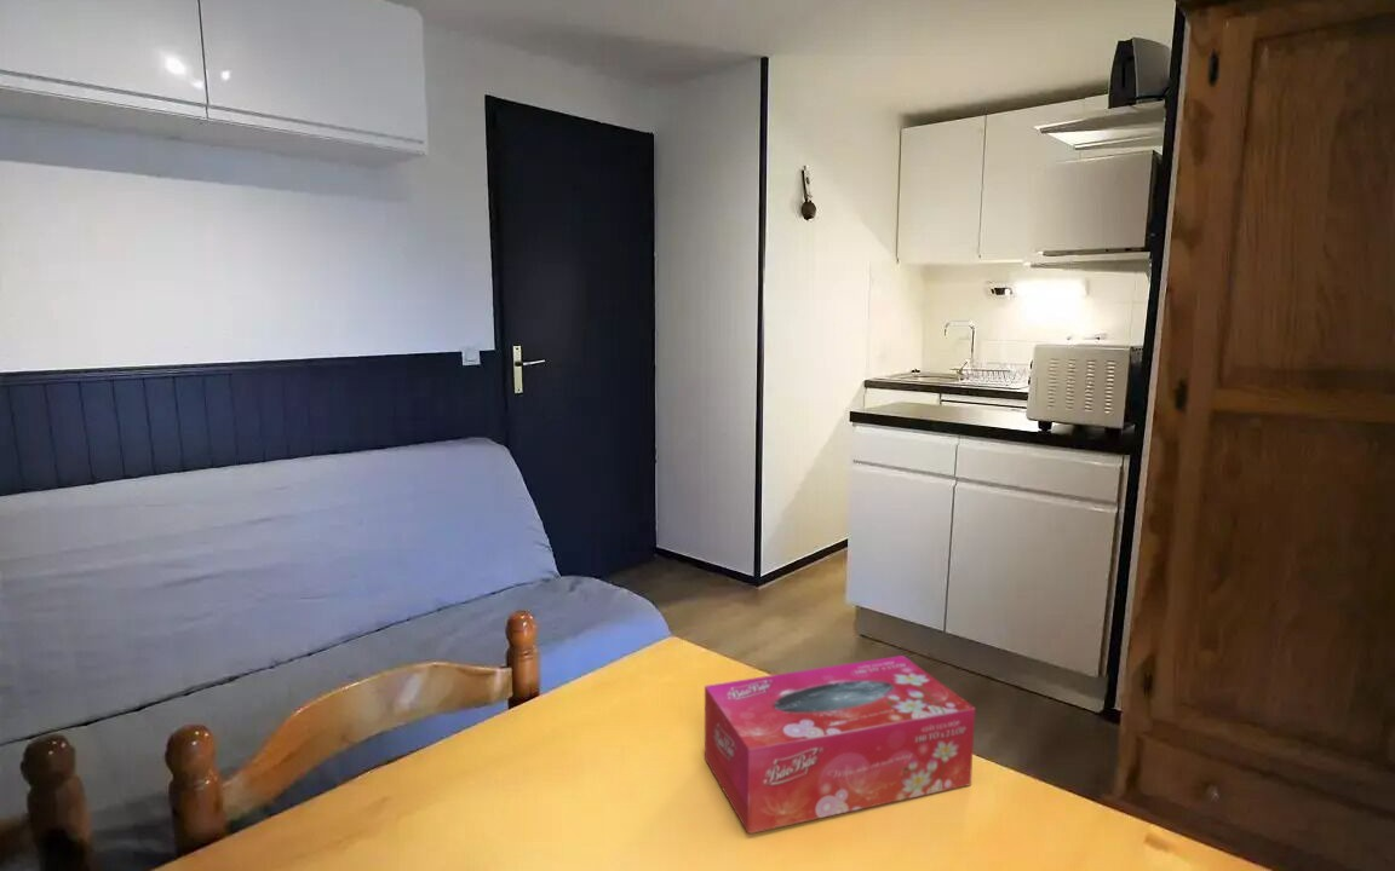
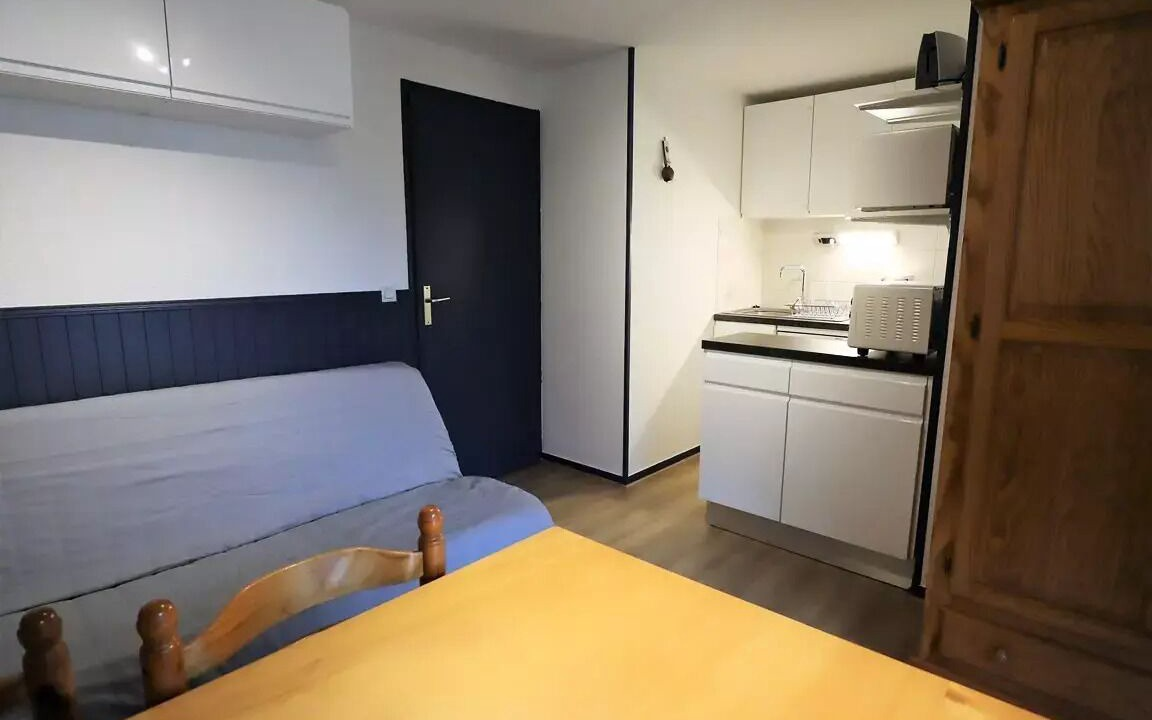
- tissue box (834, 733)
